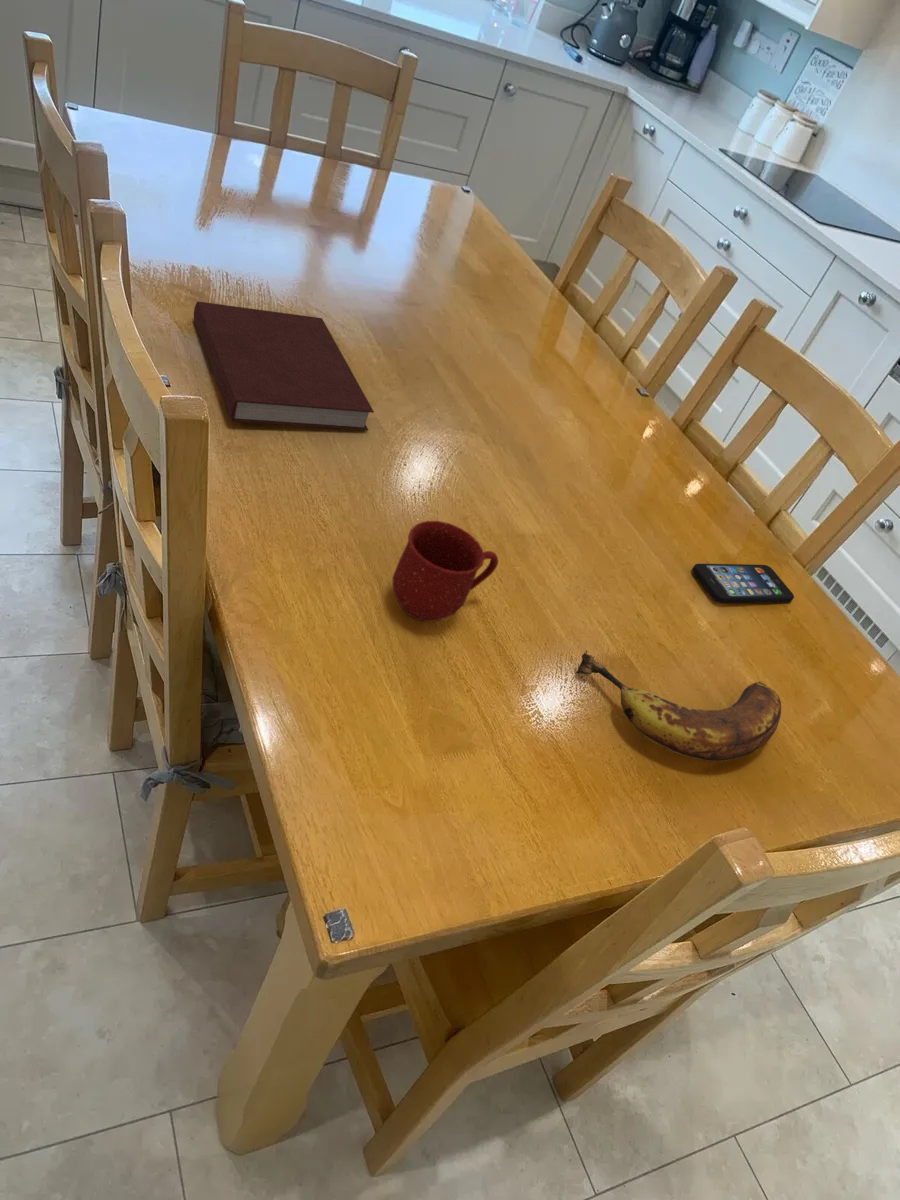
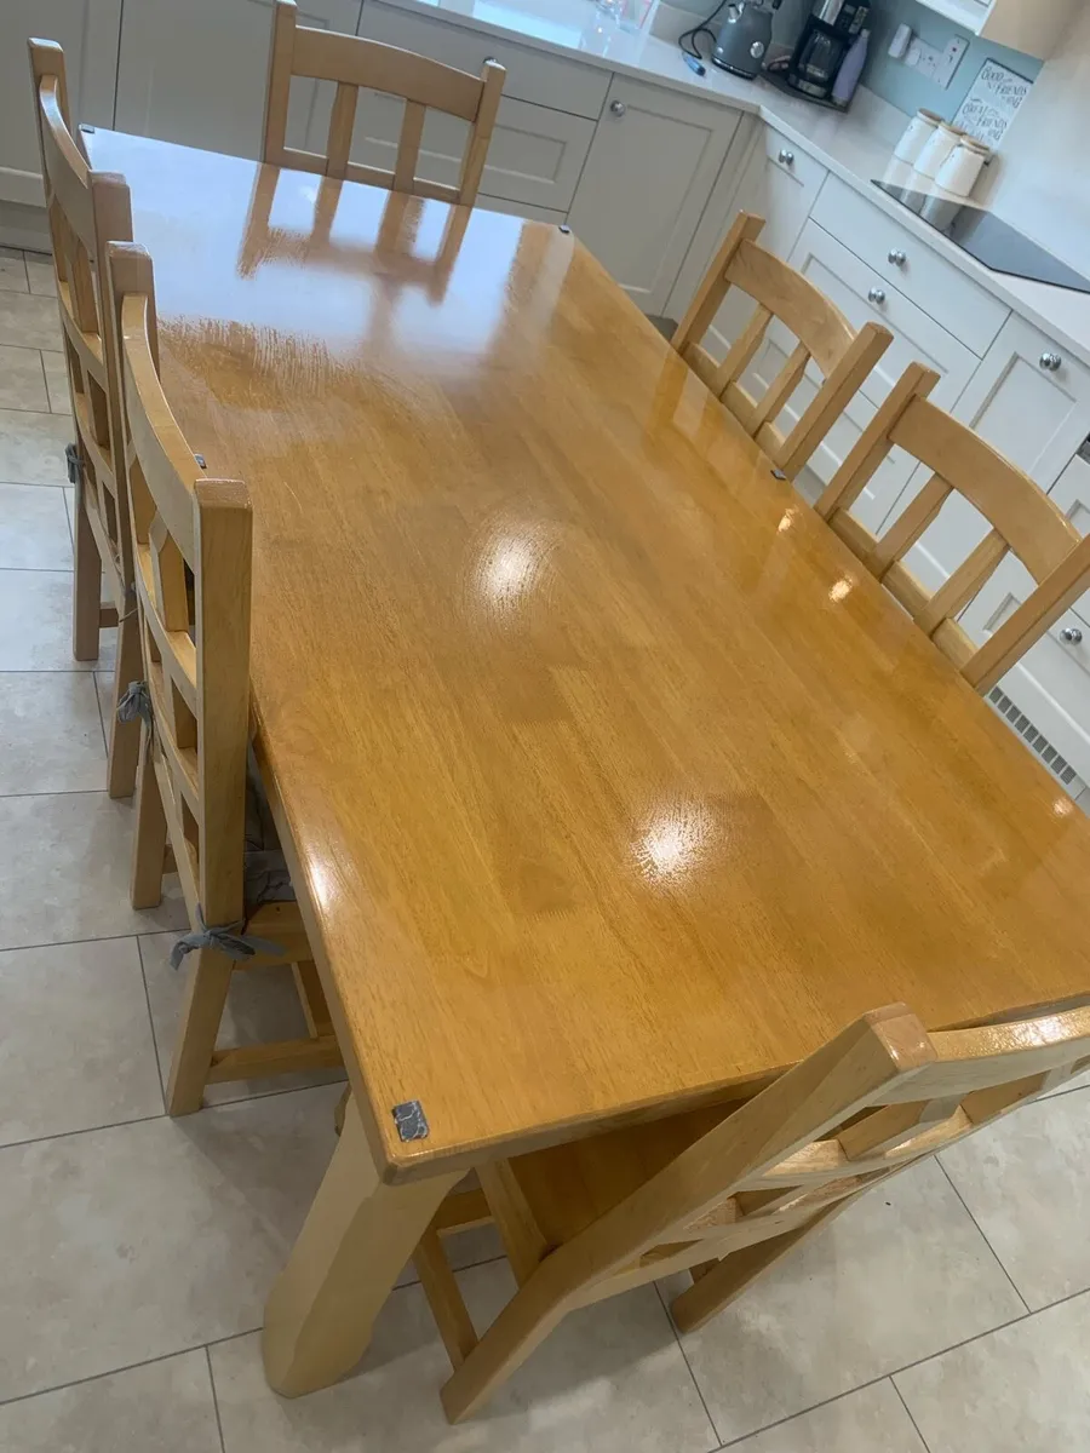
- banana (697, 709)
- mug (447, 575)
- notebook (280, 364)
- smartphone (743, 583)
